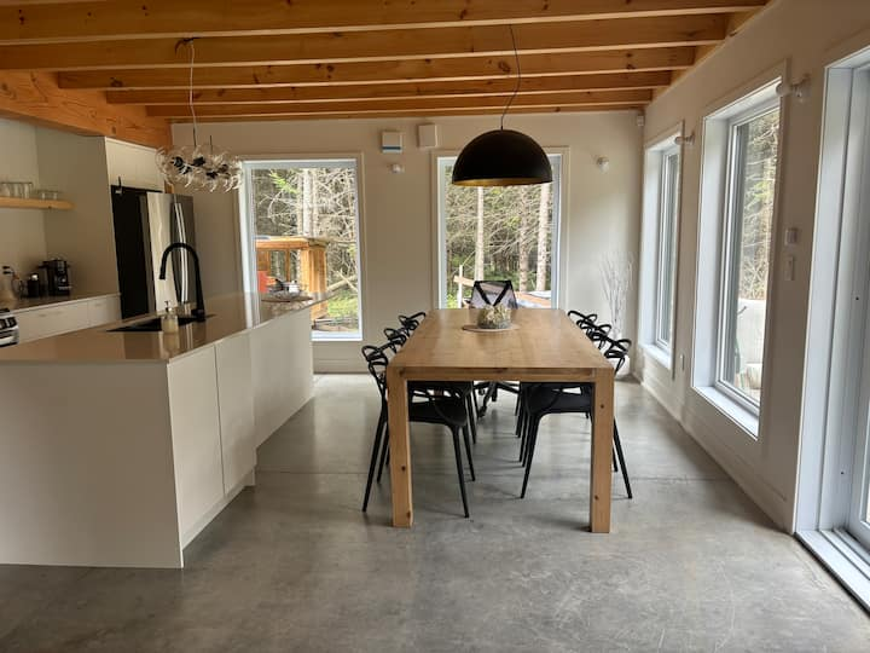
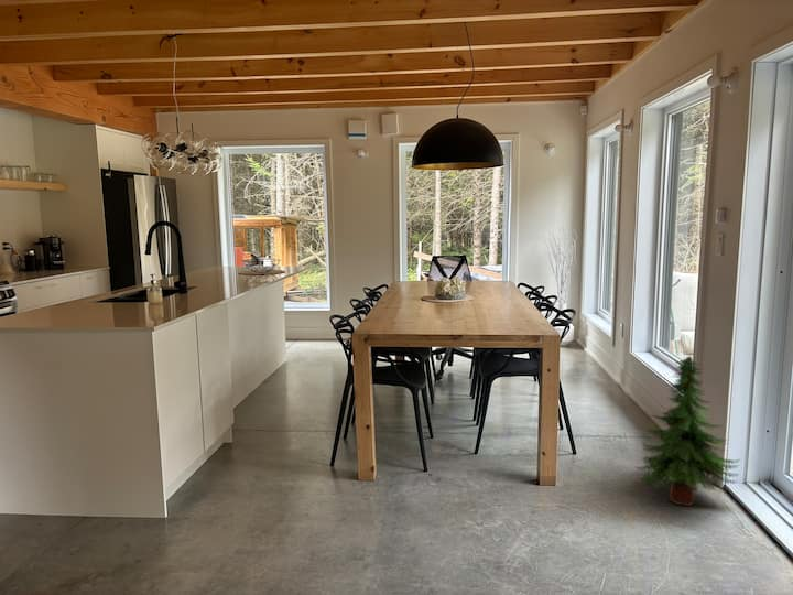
+ tree (686, 429)
